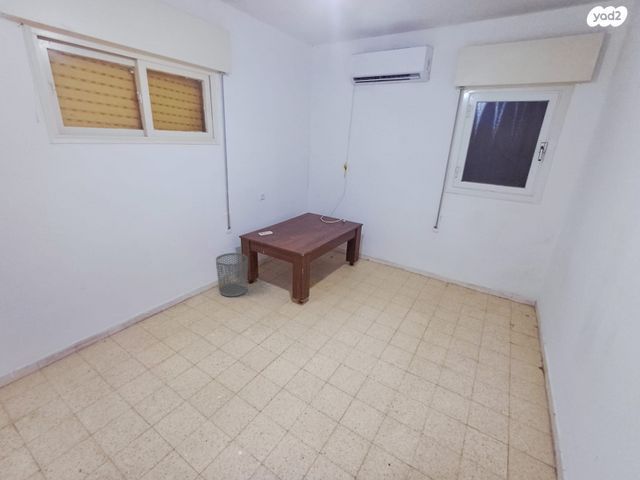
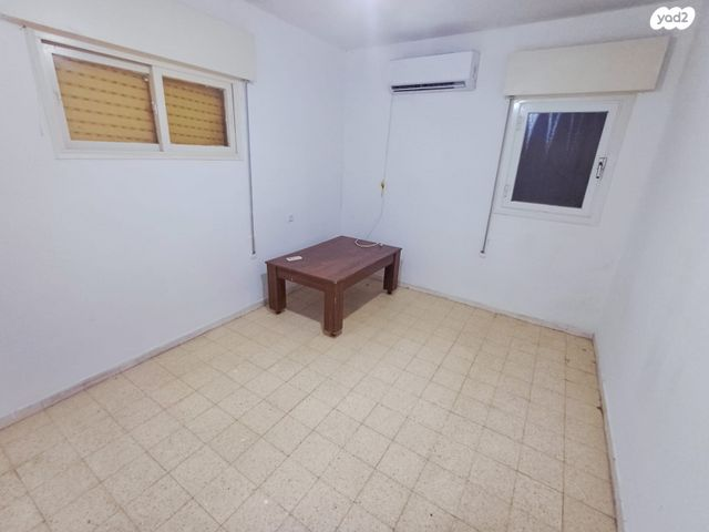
- waste bin (232, 274)
